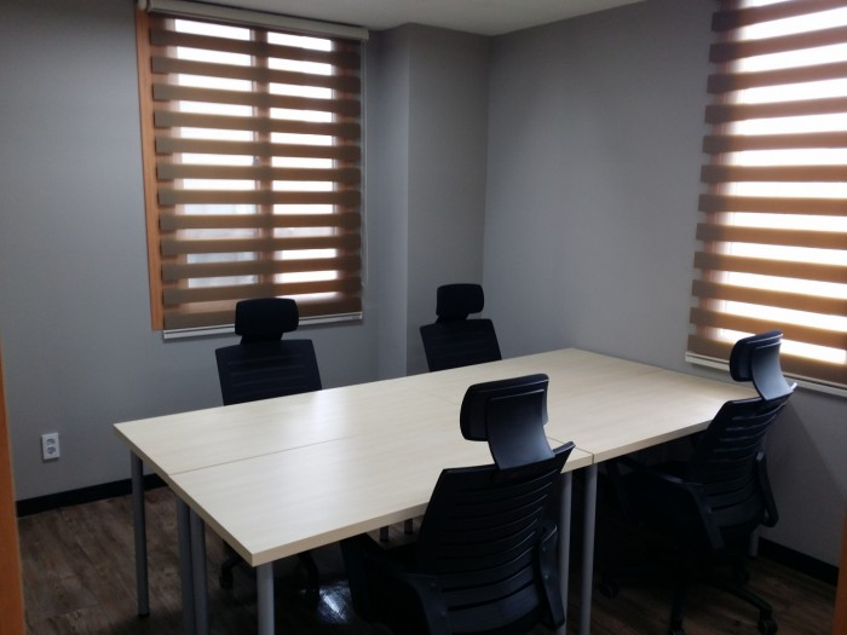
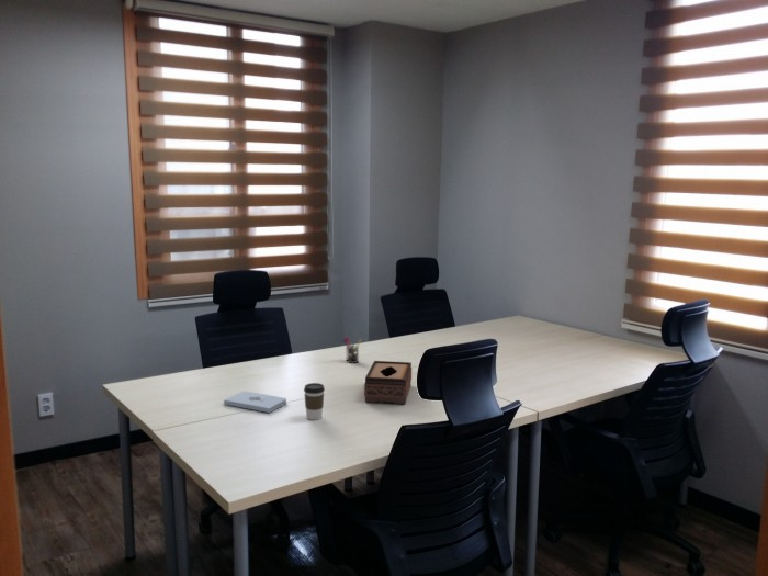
+ notepad (256, 400)
+ pen holder (351, 349)
+ tissue box (388, 381)
+ coffee cup (314, 402)
